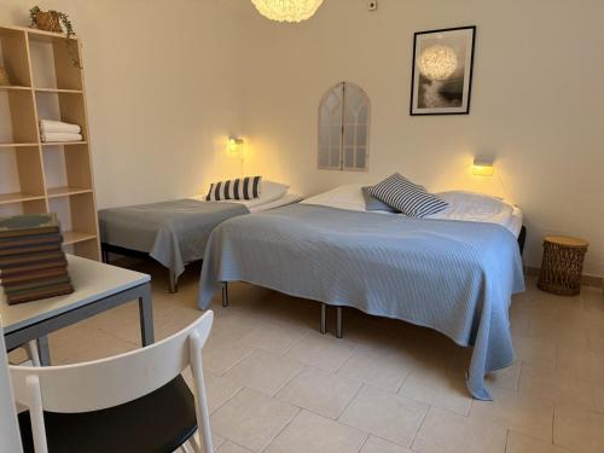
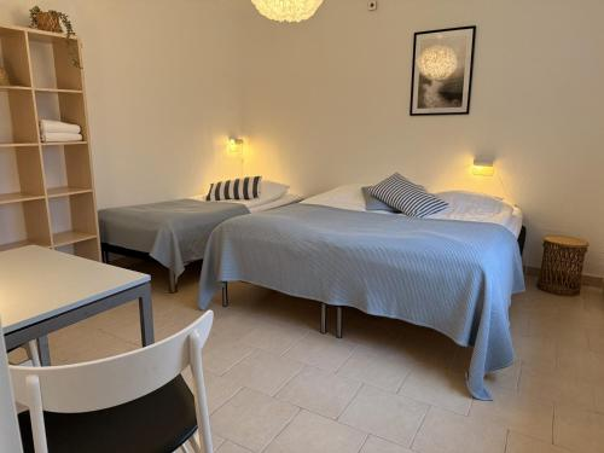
- book stack (31, 254)
- home mirror (342, 127)
